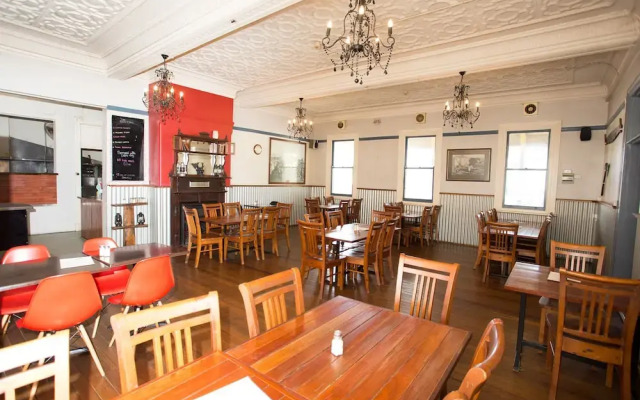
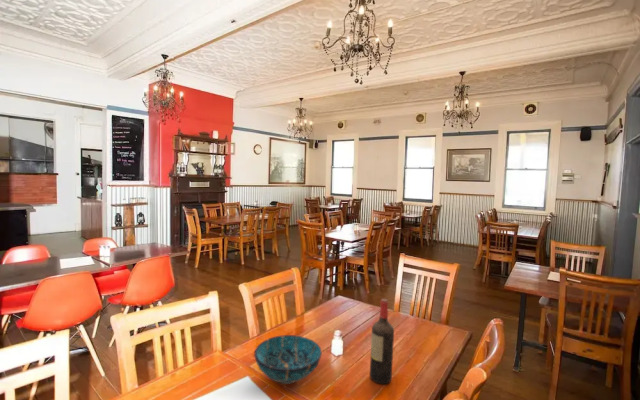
+ decorative bowl (287, 363)
+ wine bottle (382, 339)
